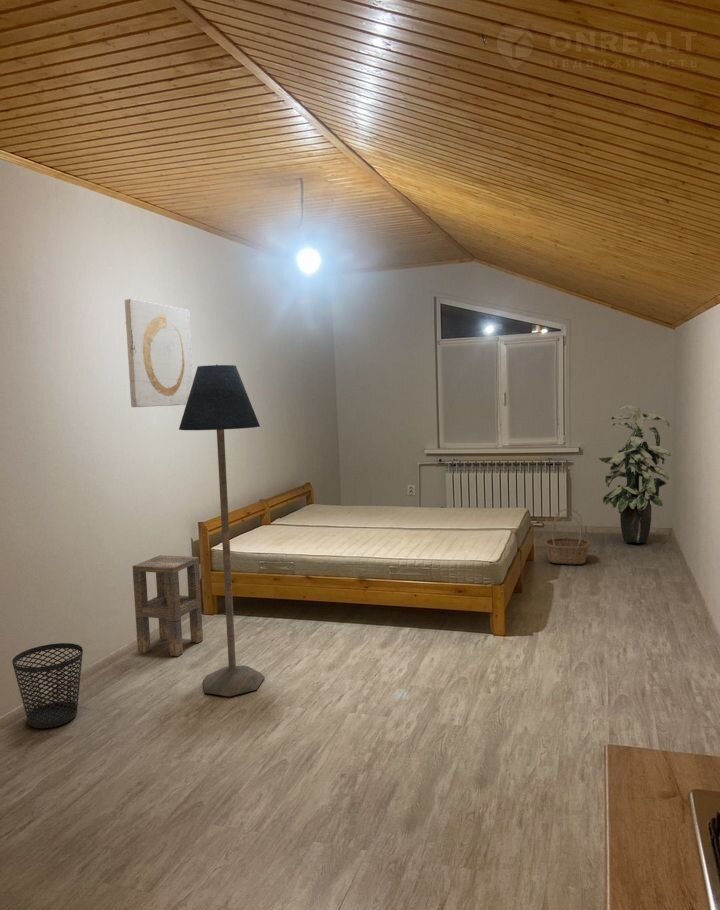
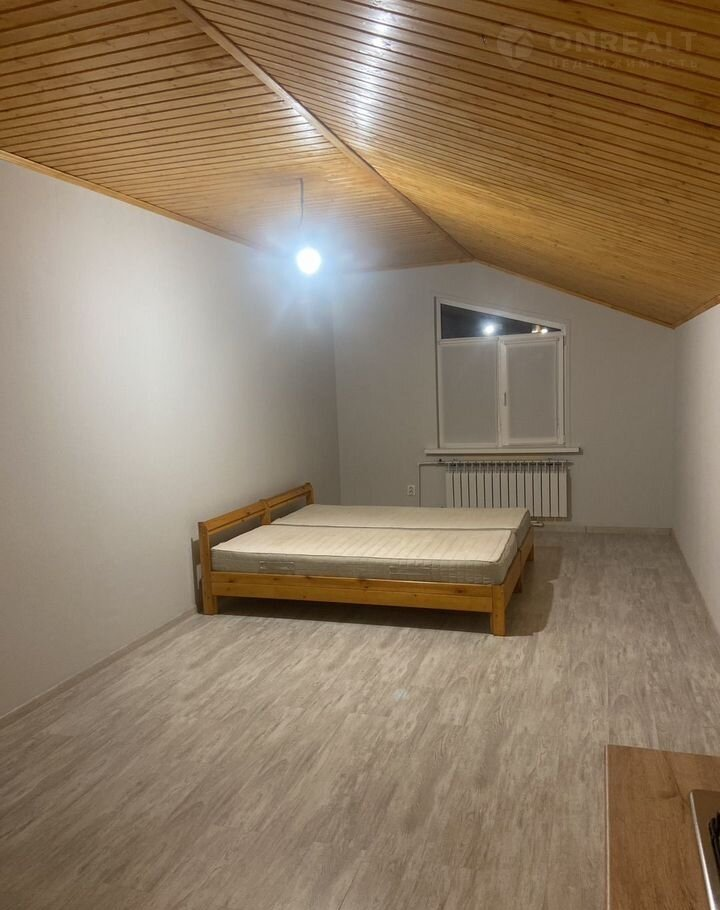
- side table (168, 603)
- wastebasket (50, 686)
- floor lamp (224, 527)
- indoor plant (633, 473)
- wall art (161, 355)
- basket (567, 538)
